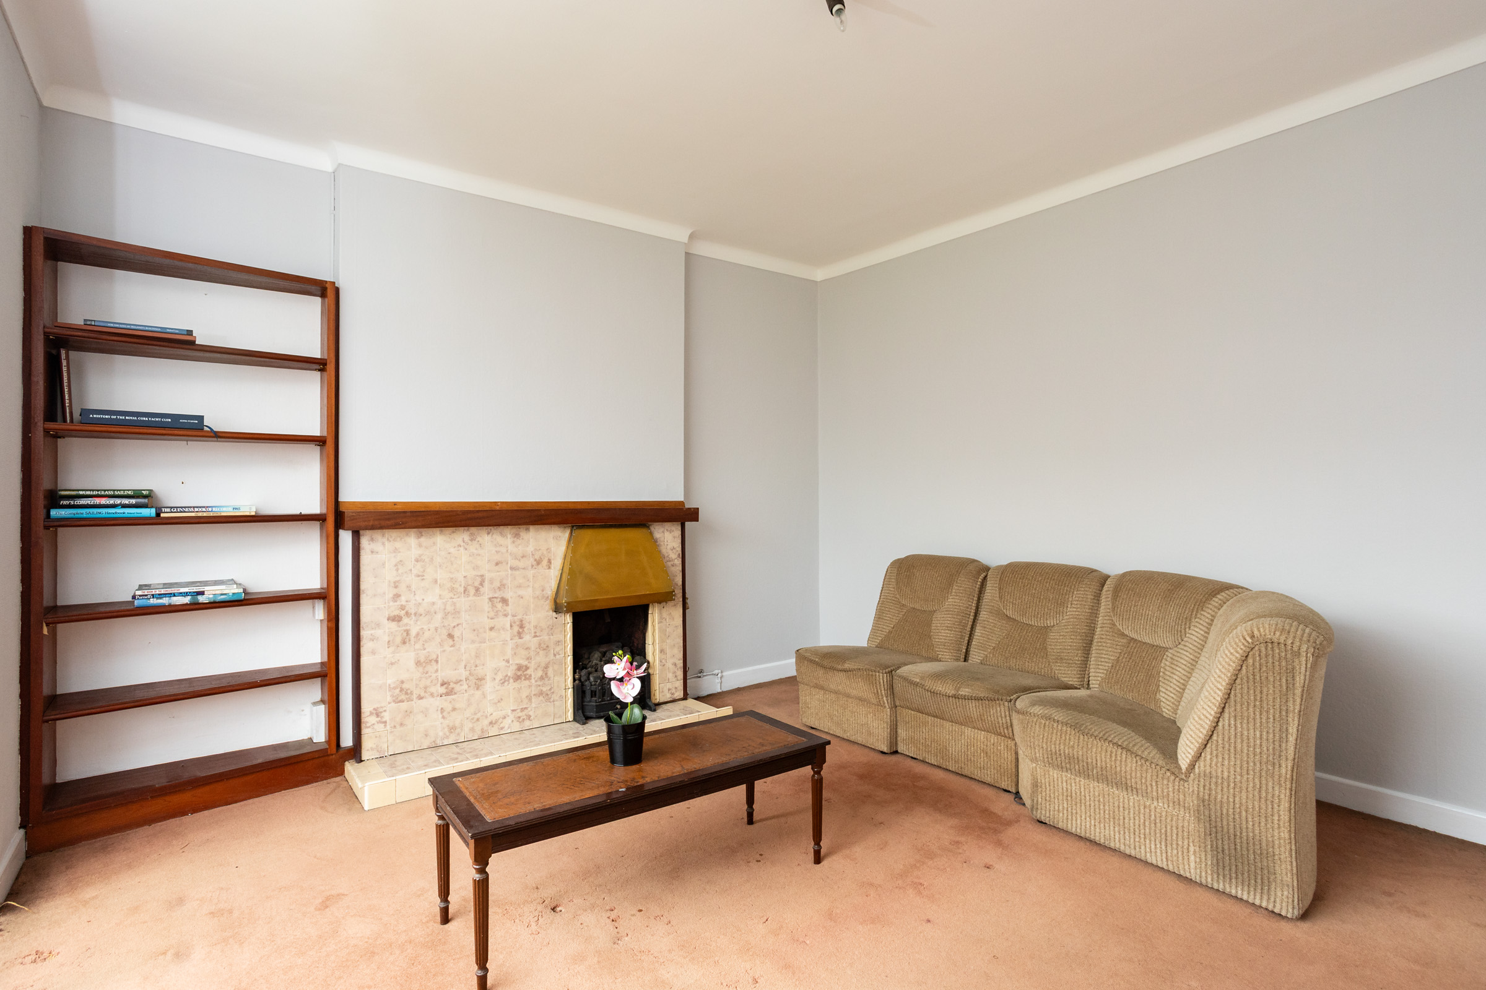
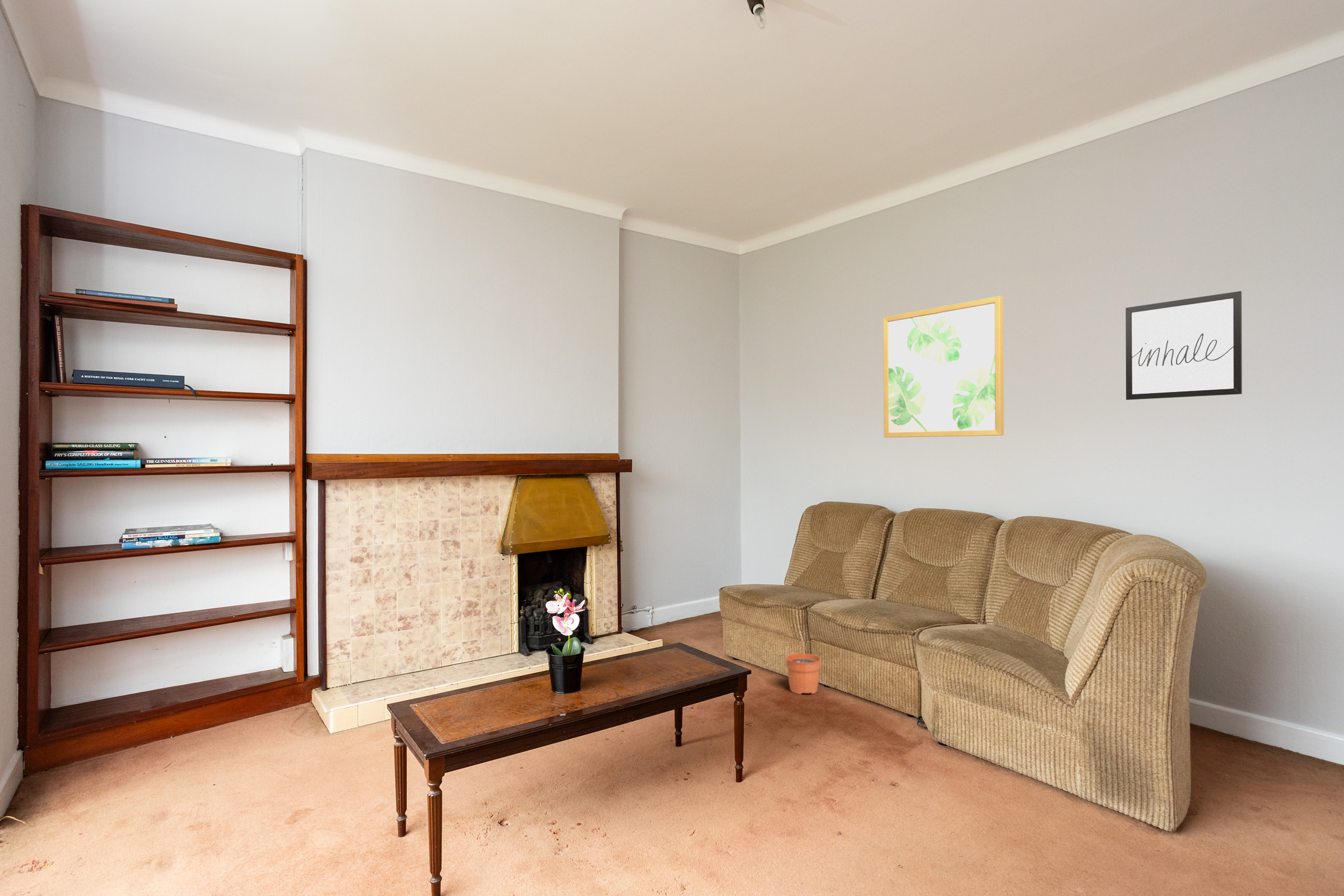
+ wall art (1180, 348)
+ plant pot (803, 666)
+ wall art (939, 372)
